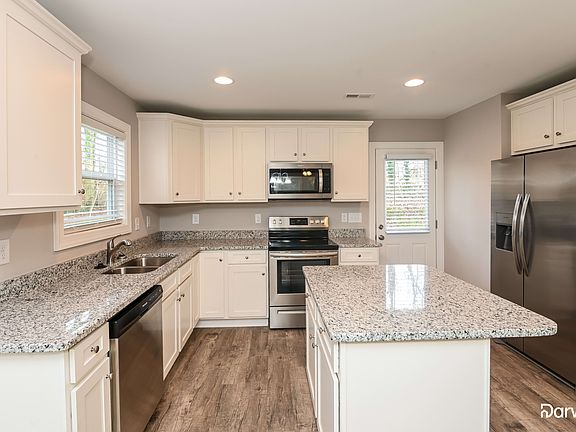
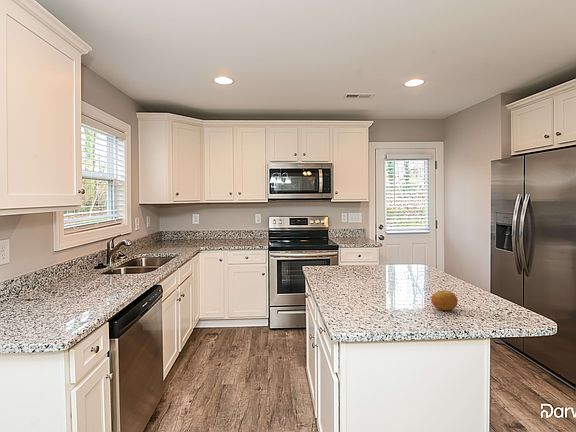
+ fruit (444, 300)
